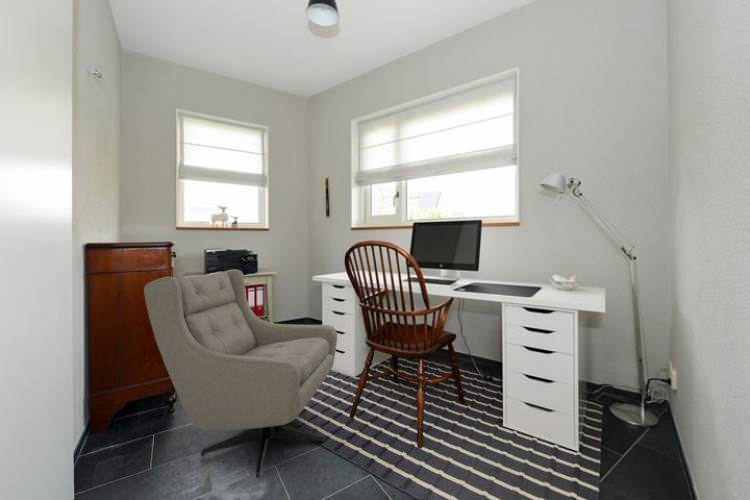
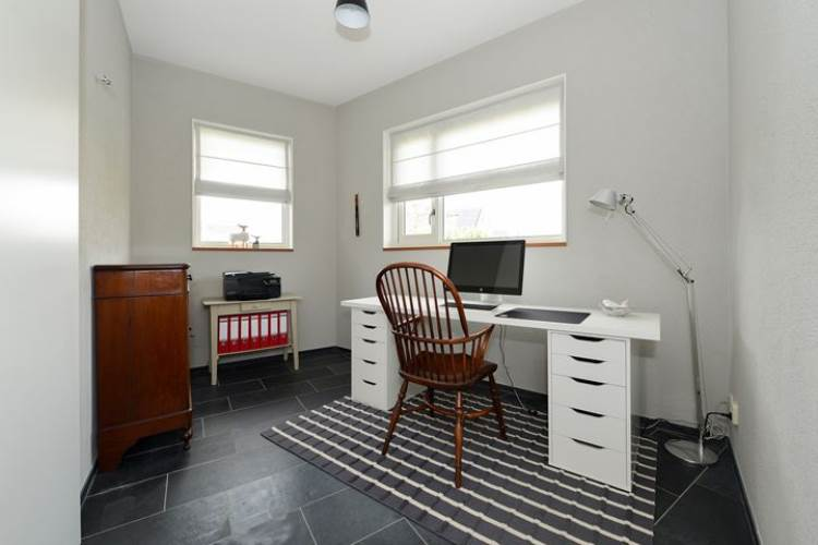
- armchair (249, 354)
